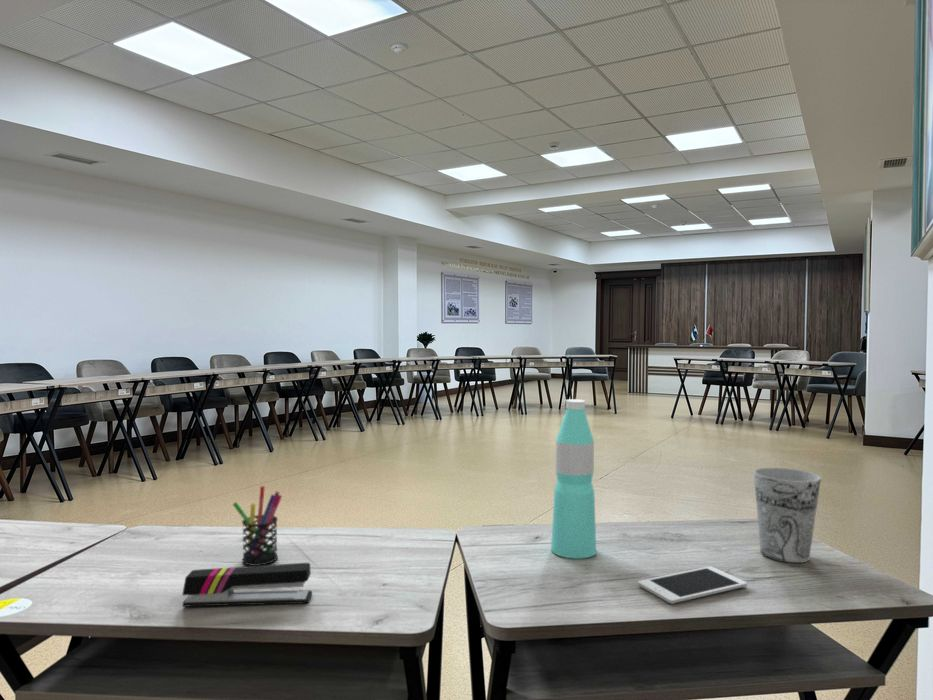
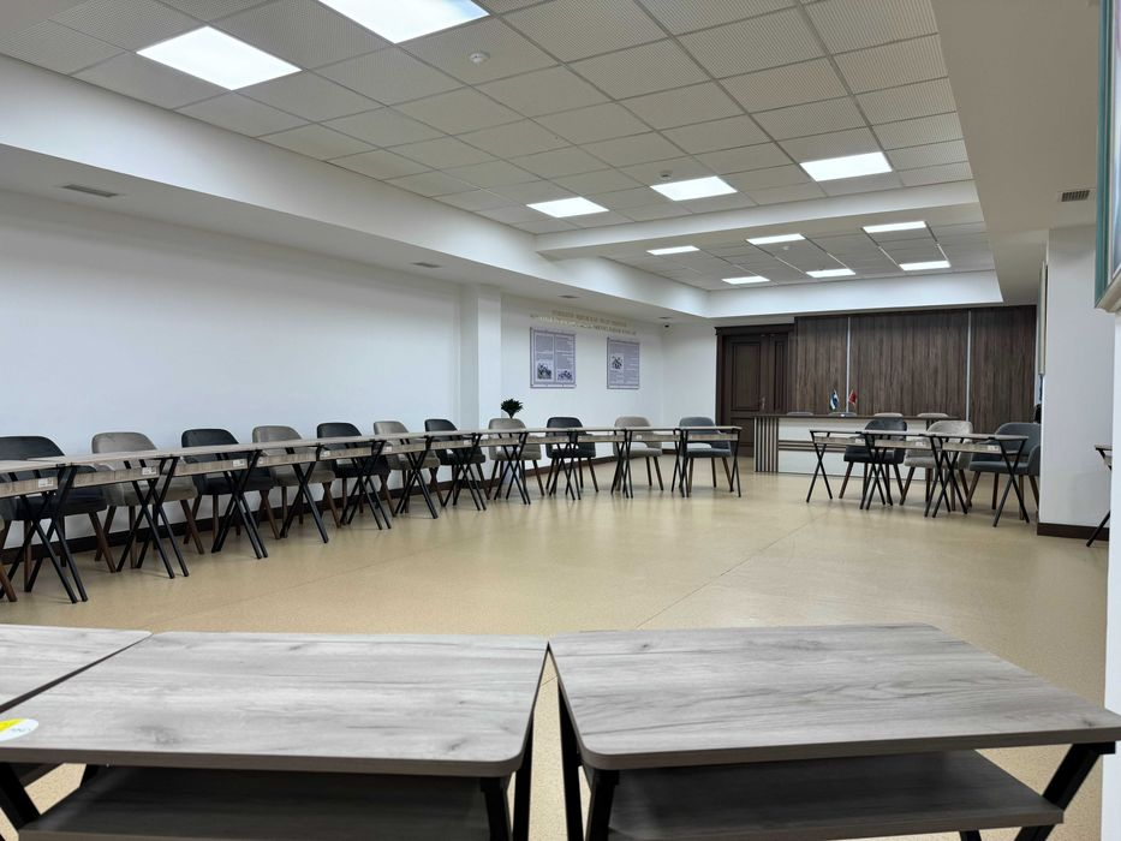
- pen holder (256, 524)
- stapler (248, 583)
- cup (785, 514)
- water bottle (574, 475)
- cell phone (692, 583)
